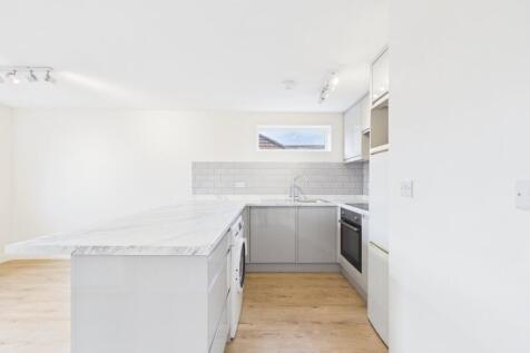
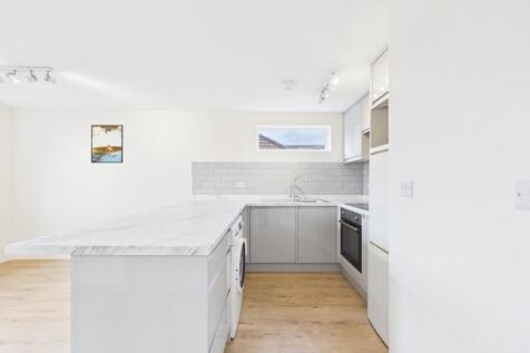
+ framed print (107, 144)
